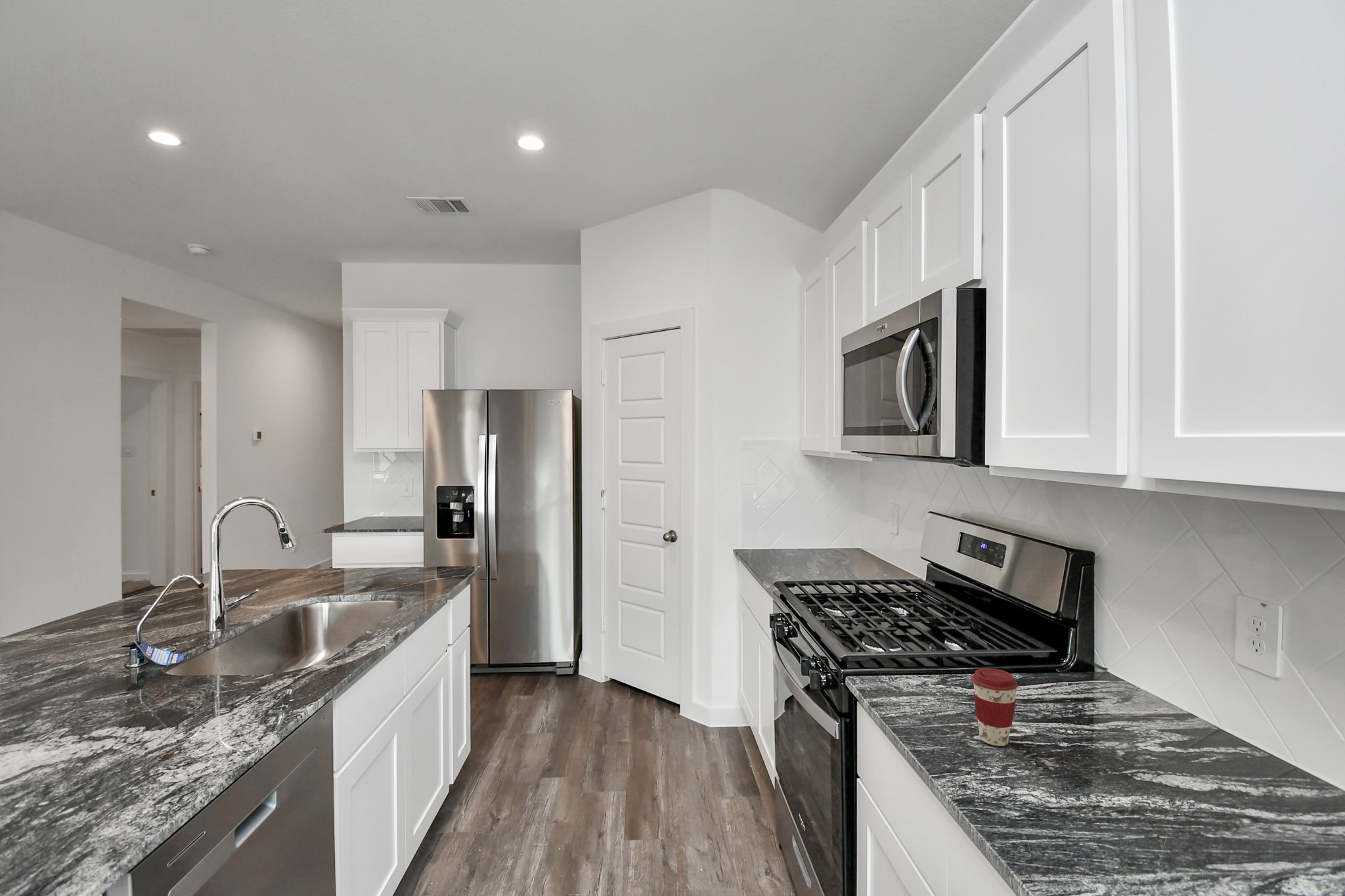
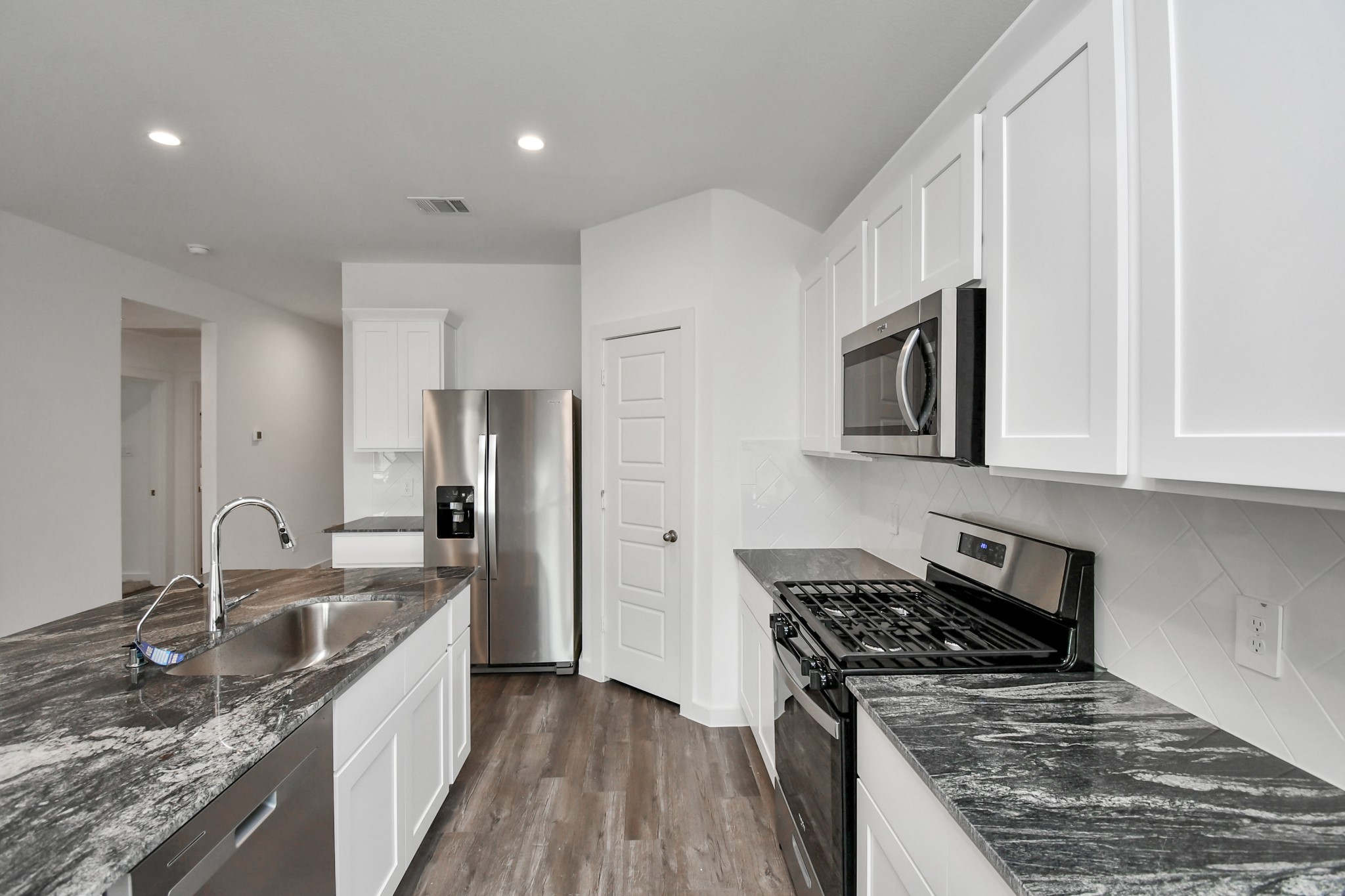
- coffee cup (994, 707)
